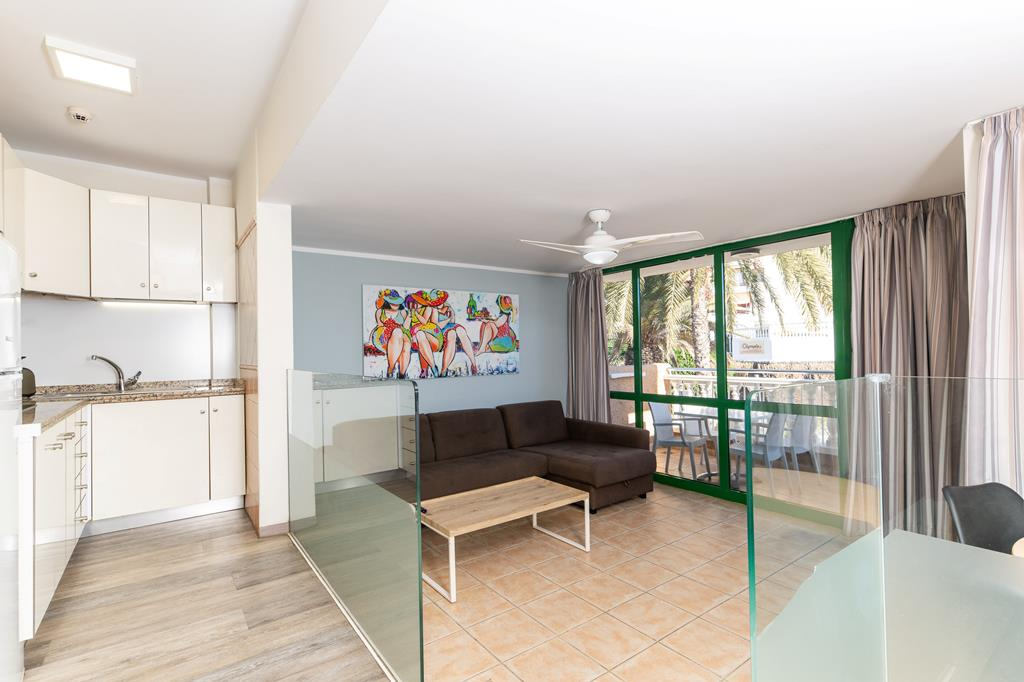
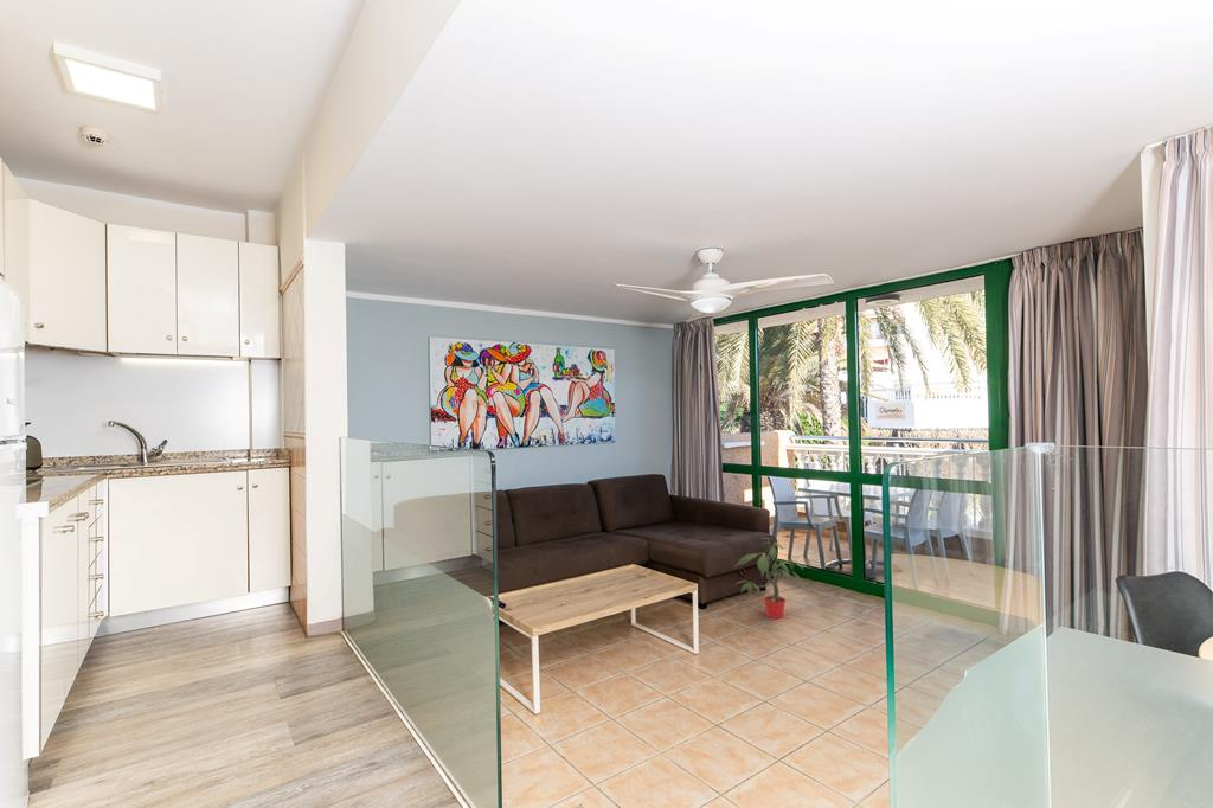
+ potted plant (770, 578)
